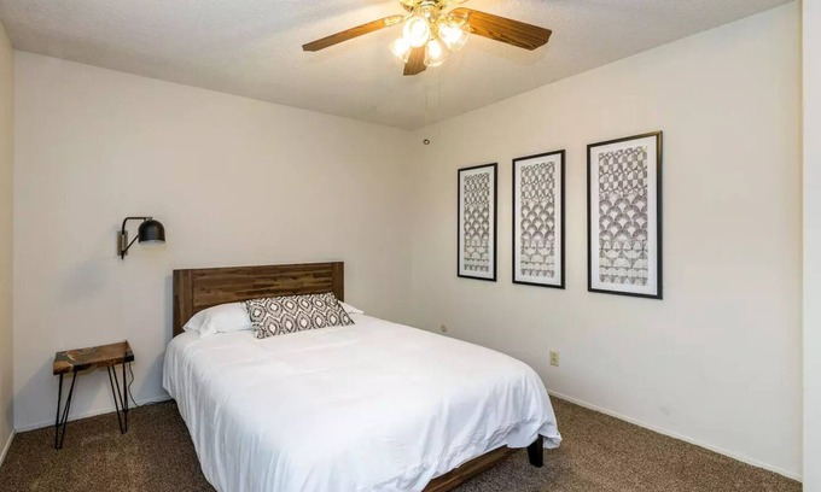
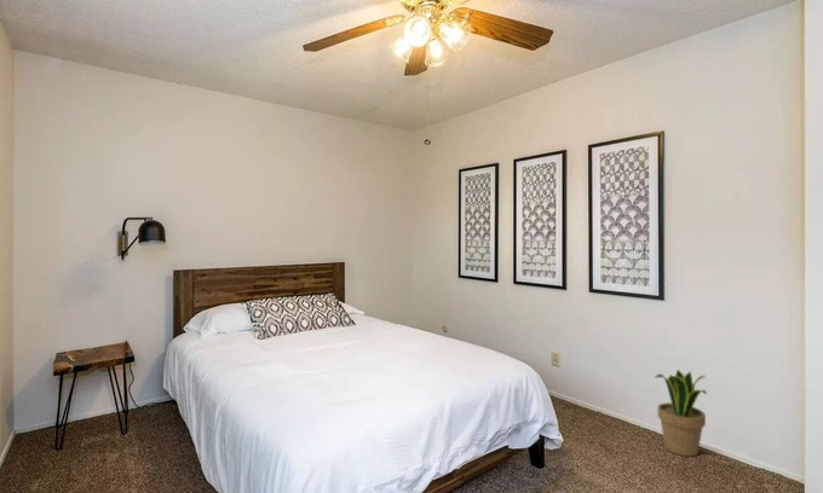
+ potted plant (681, 410)
